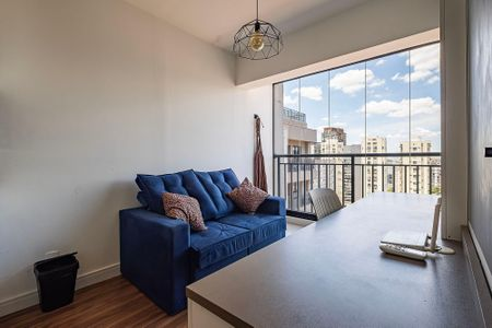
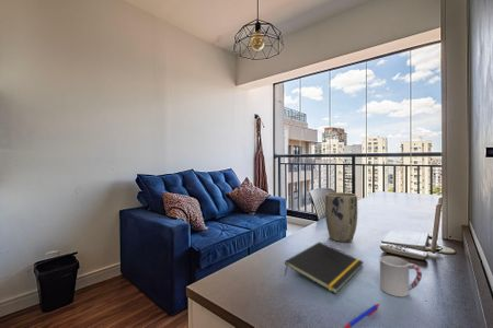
+ cup (400, 276)
+ notepad (325, 262)
+ plant pot (341, 215)
+ pen (362, 316)
